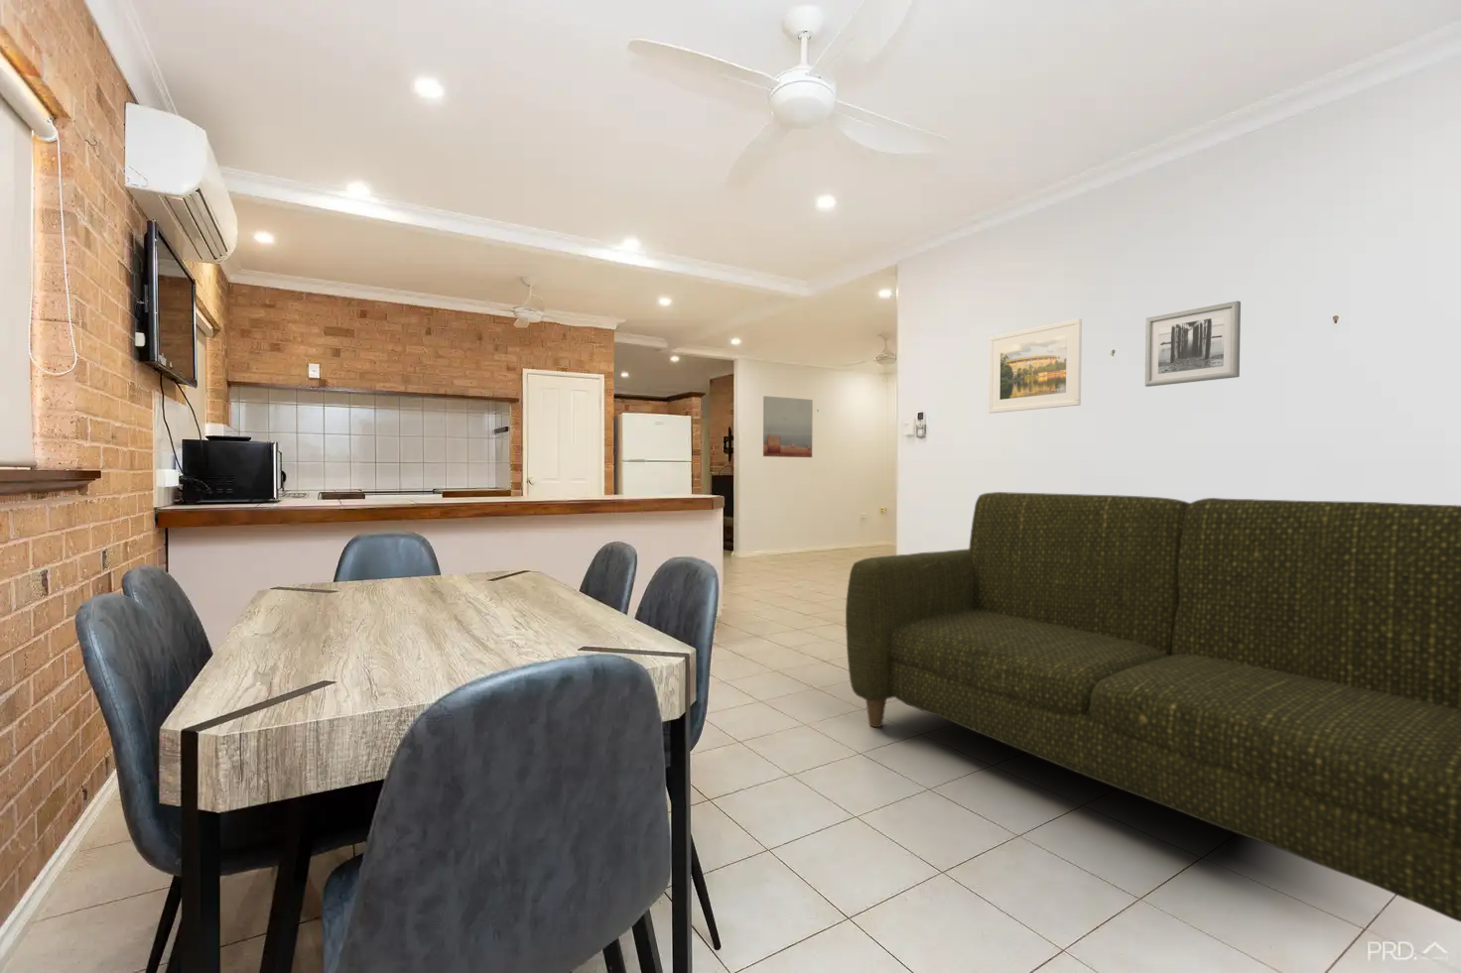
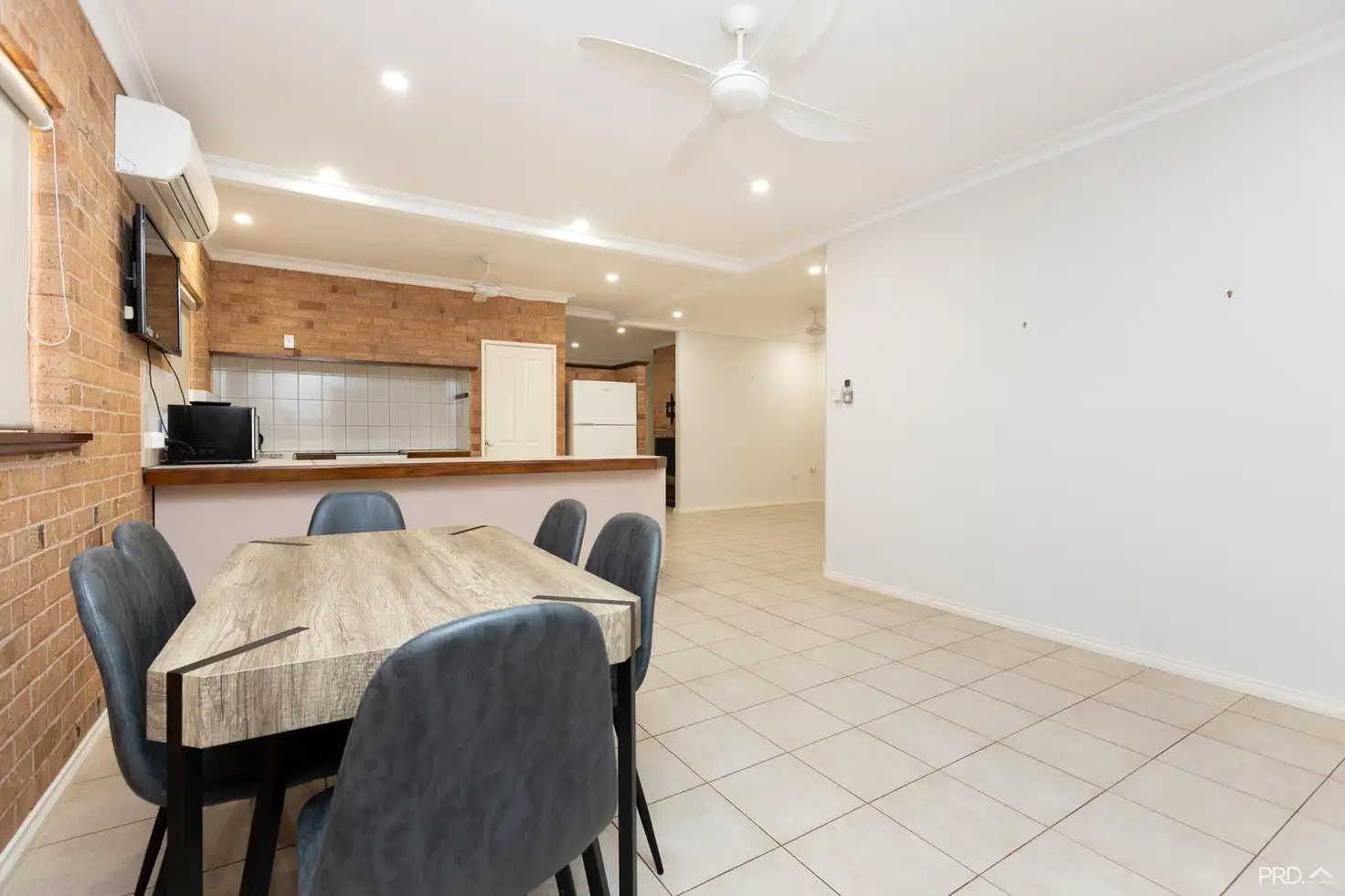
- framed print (1032, 369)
- wall art (1191, 346)
- sofa (1156, 647)
- wall art (788, 428)
